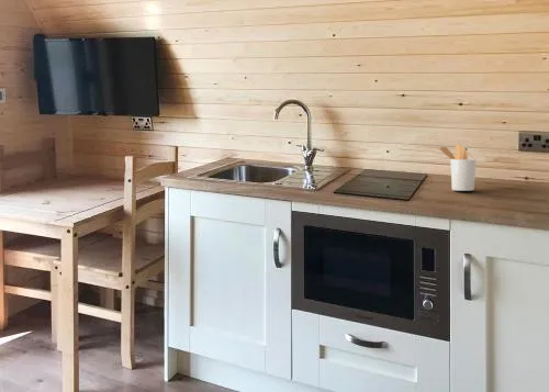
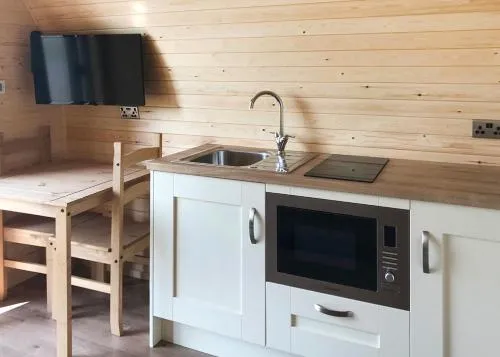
- utensil holder (456, 167)
